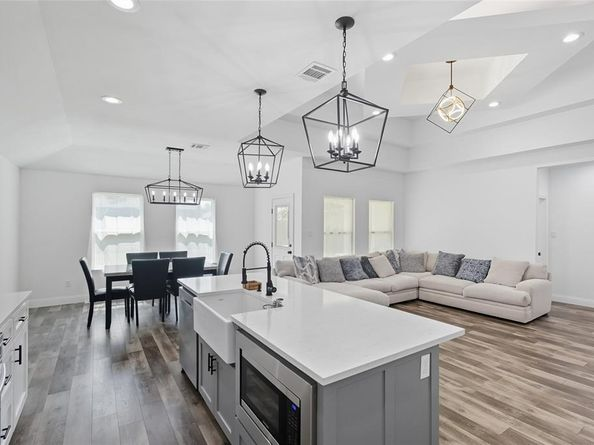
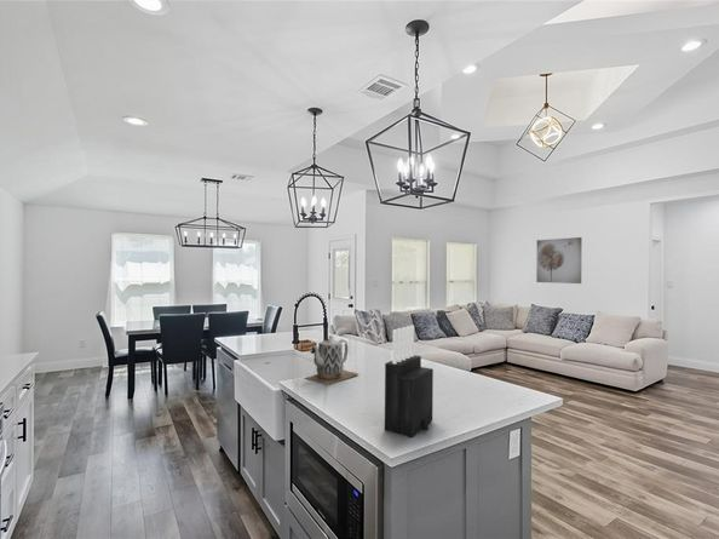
+ teapot (332, 355)
+ knife block (412, 377)
+ wall art (558, 260)
